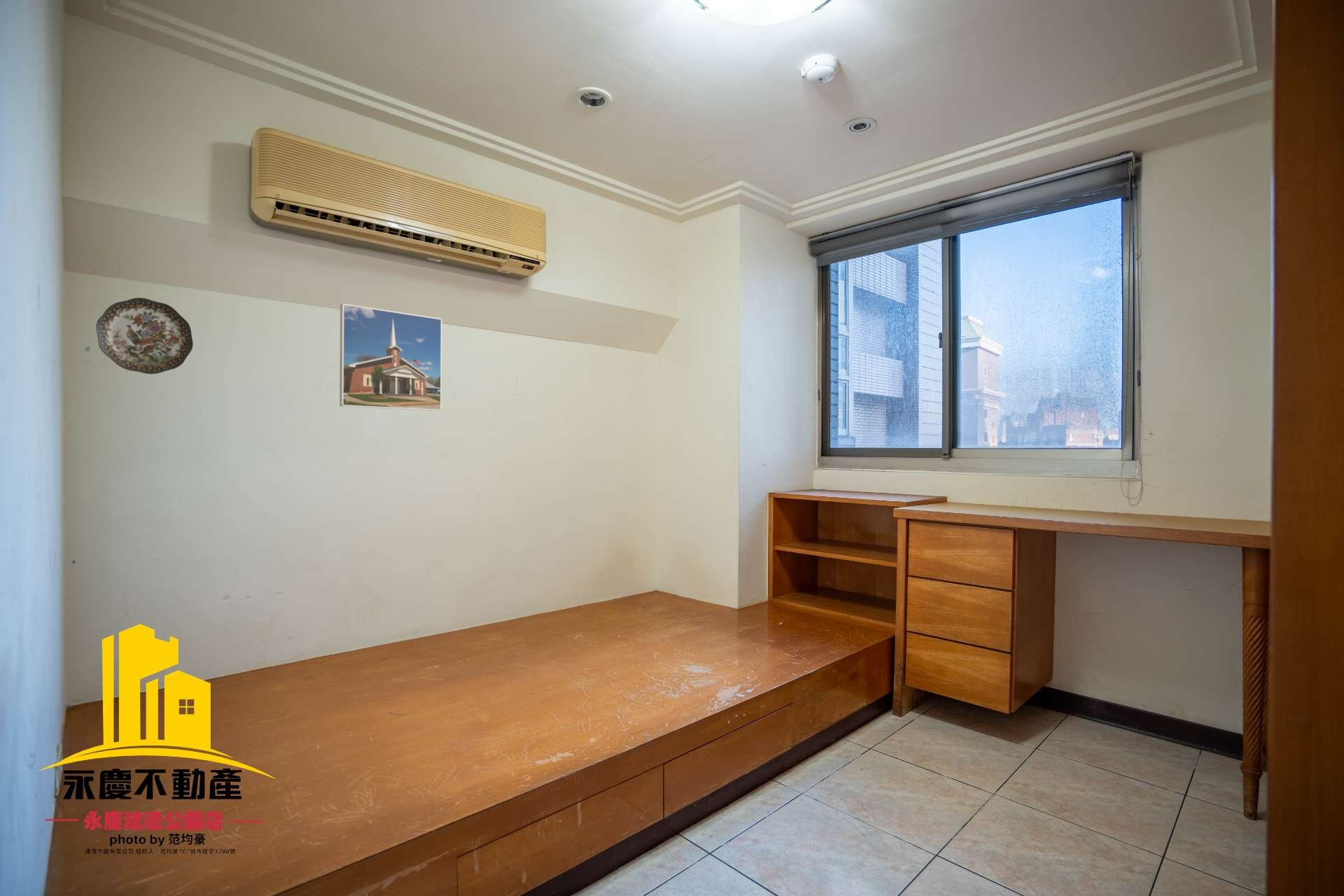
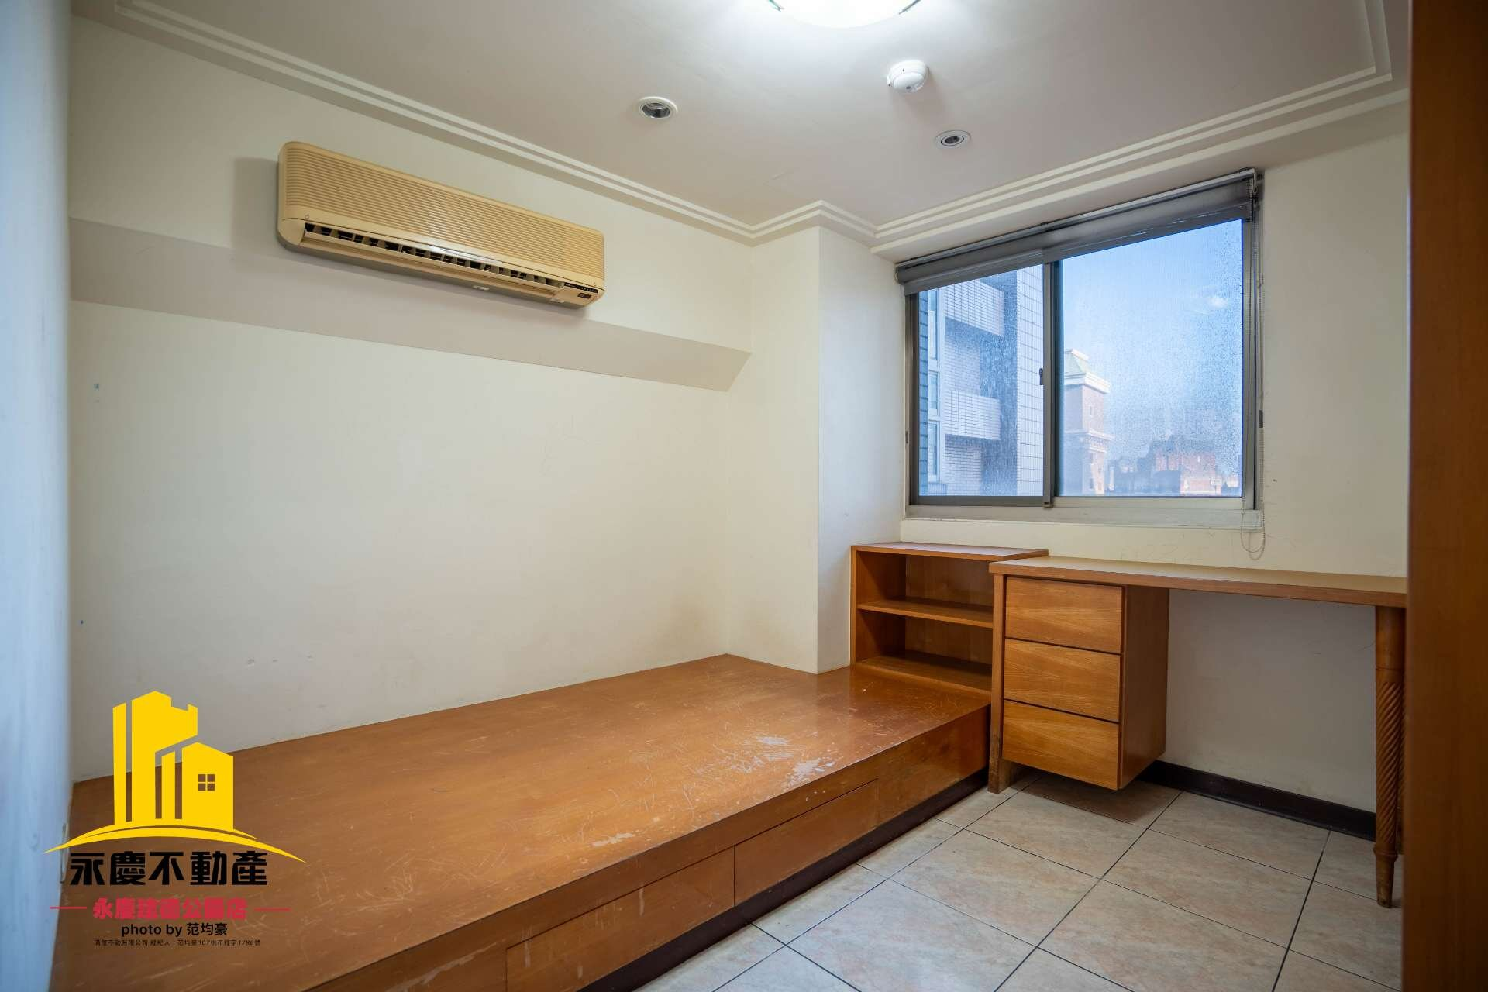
- decorative plate (146, 336)
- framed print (393, 360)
